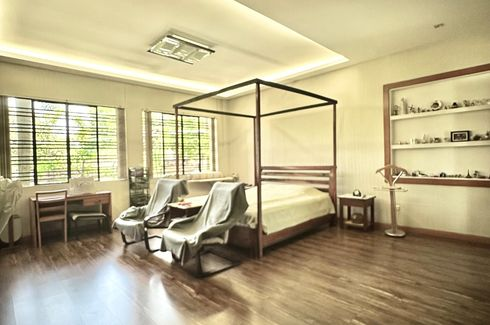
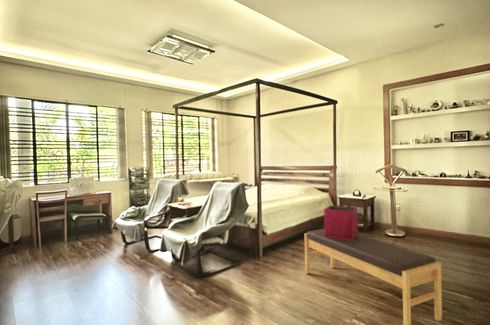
+ storage bin (341, 221)
+ bench (360, 267)
